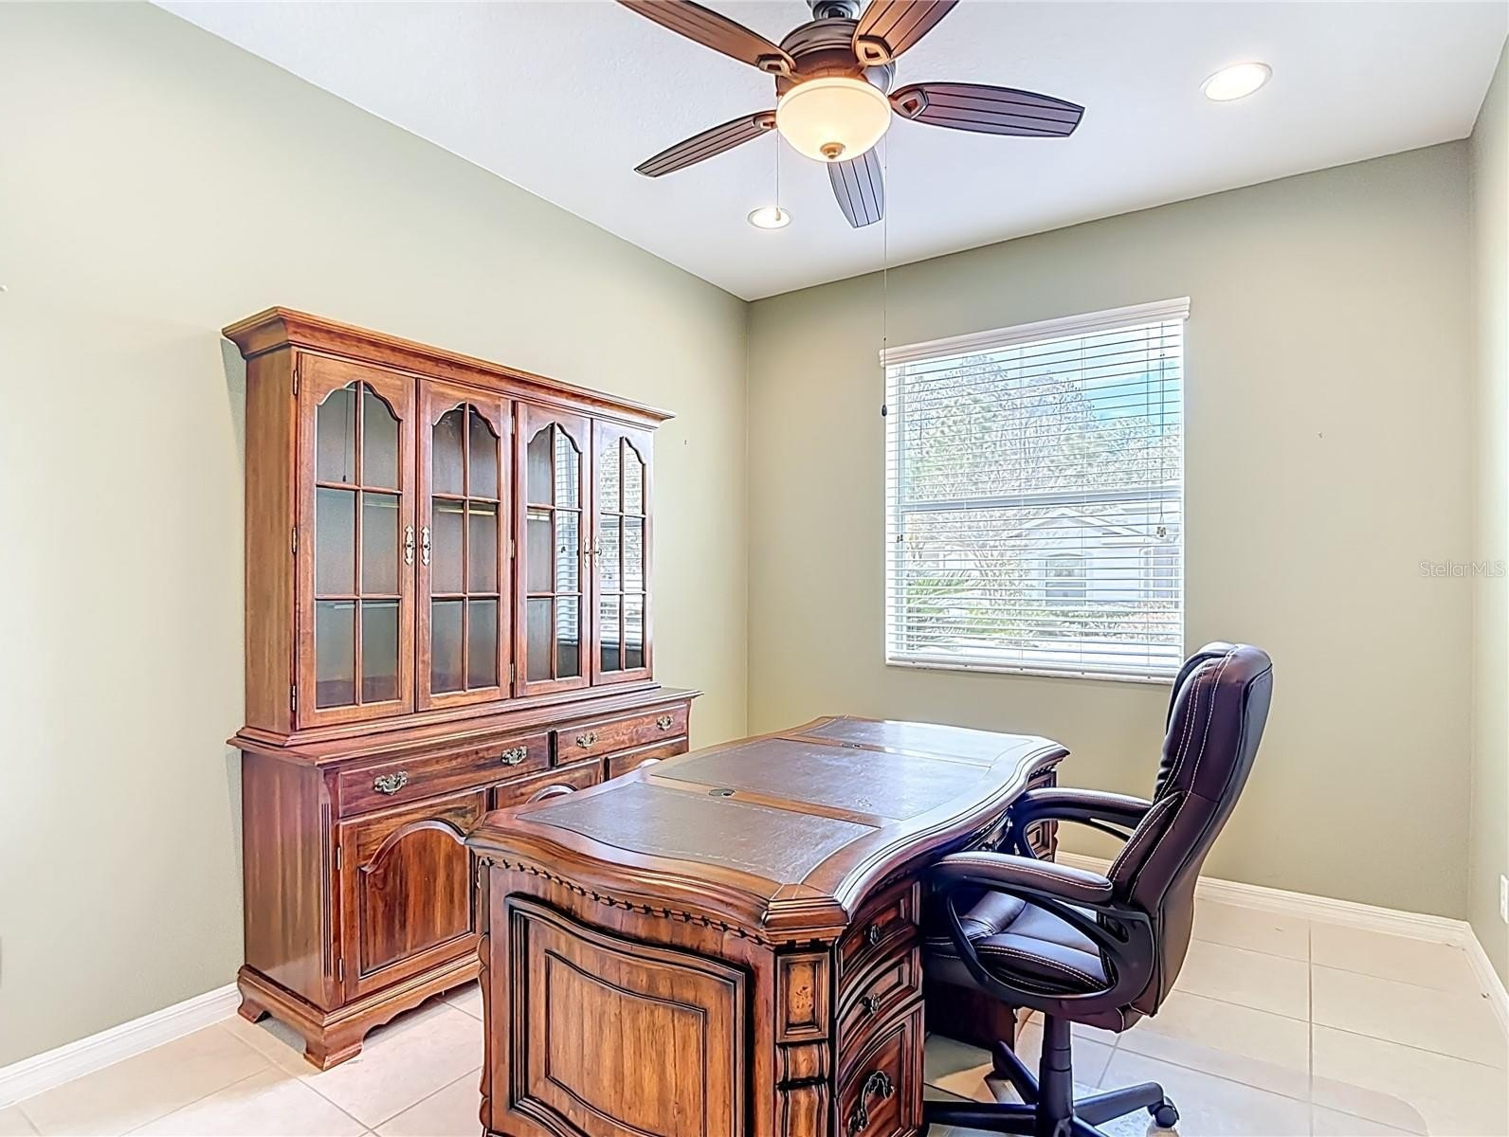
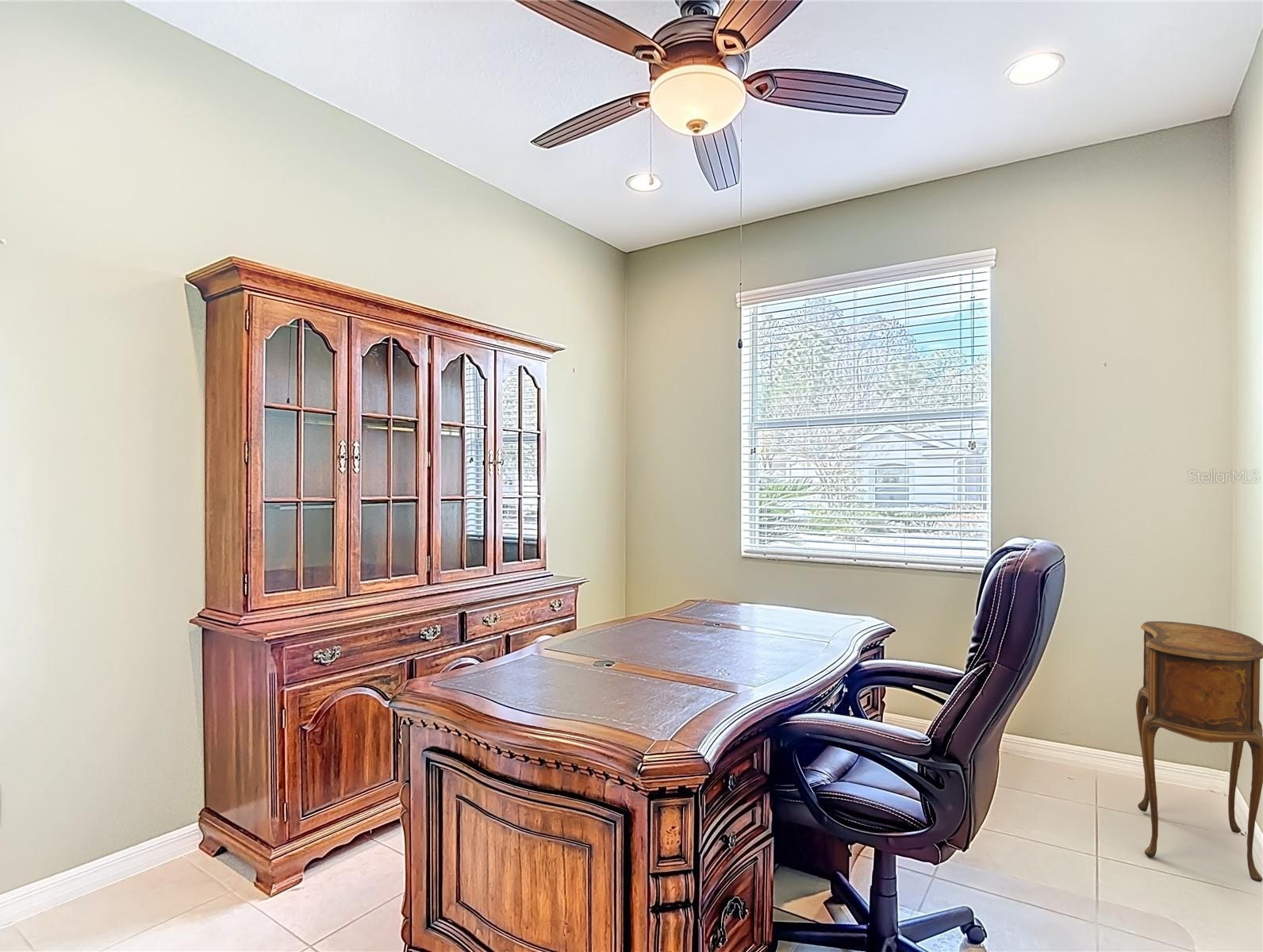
+ side table (1199, 740)
